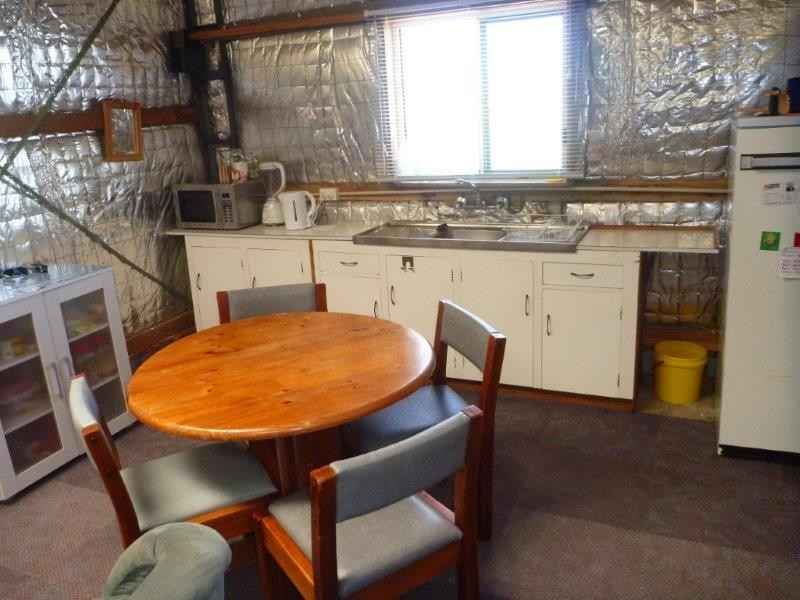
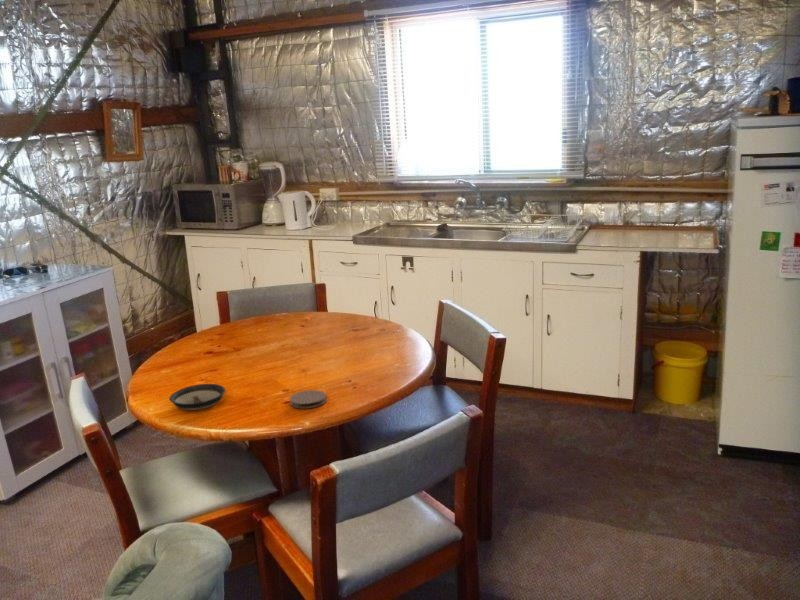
+ coaster (308, 399)
+ saucer (198, 399)
